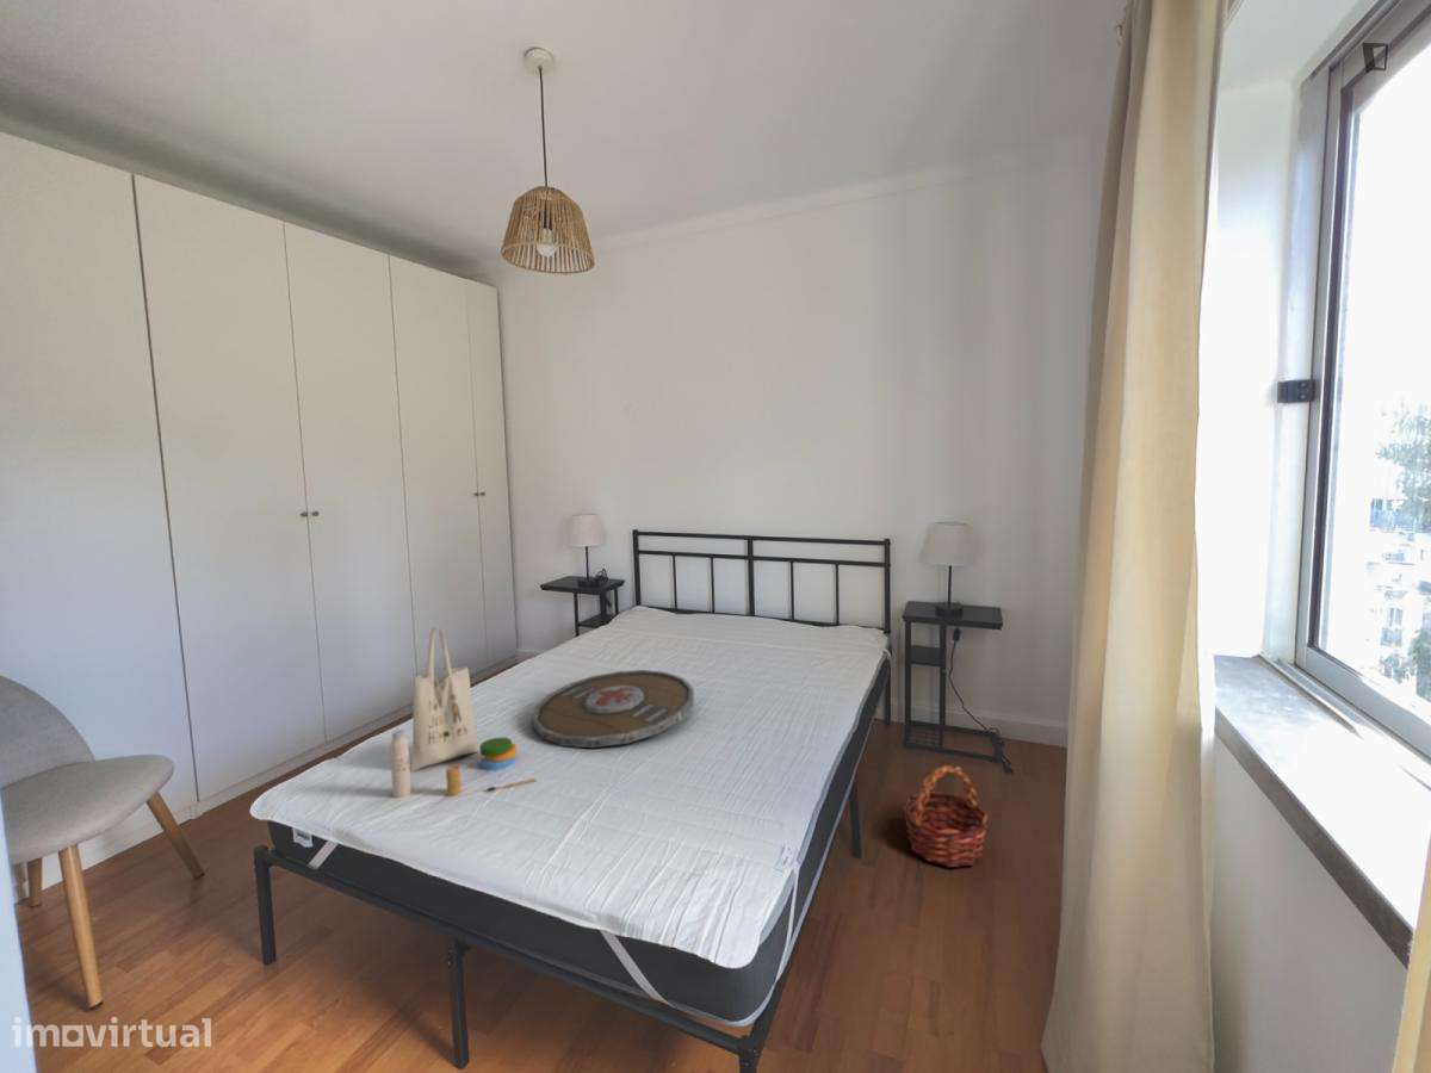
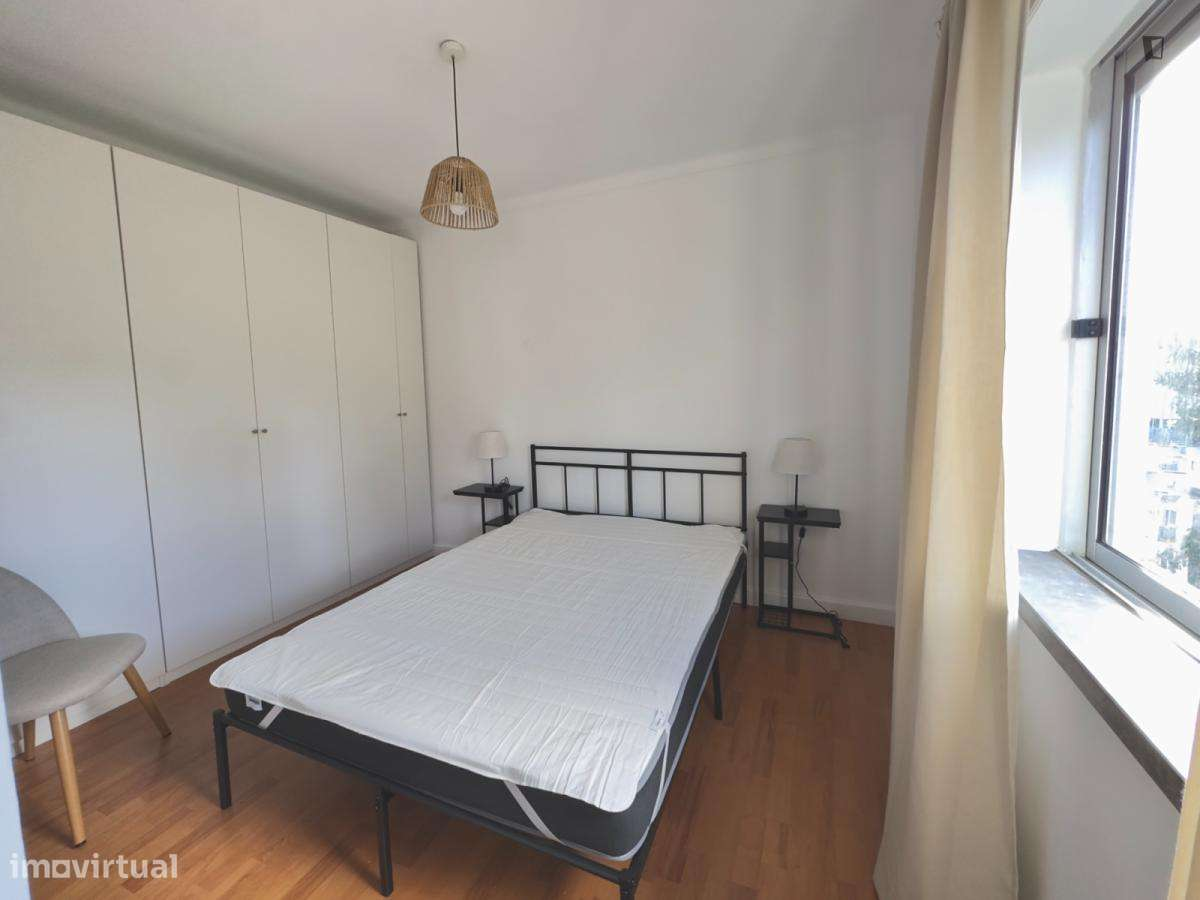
- basket (944, 806)
- tote bag (456, 706)
- serving tray (615, 703)
